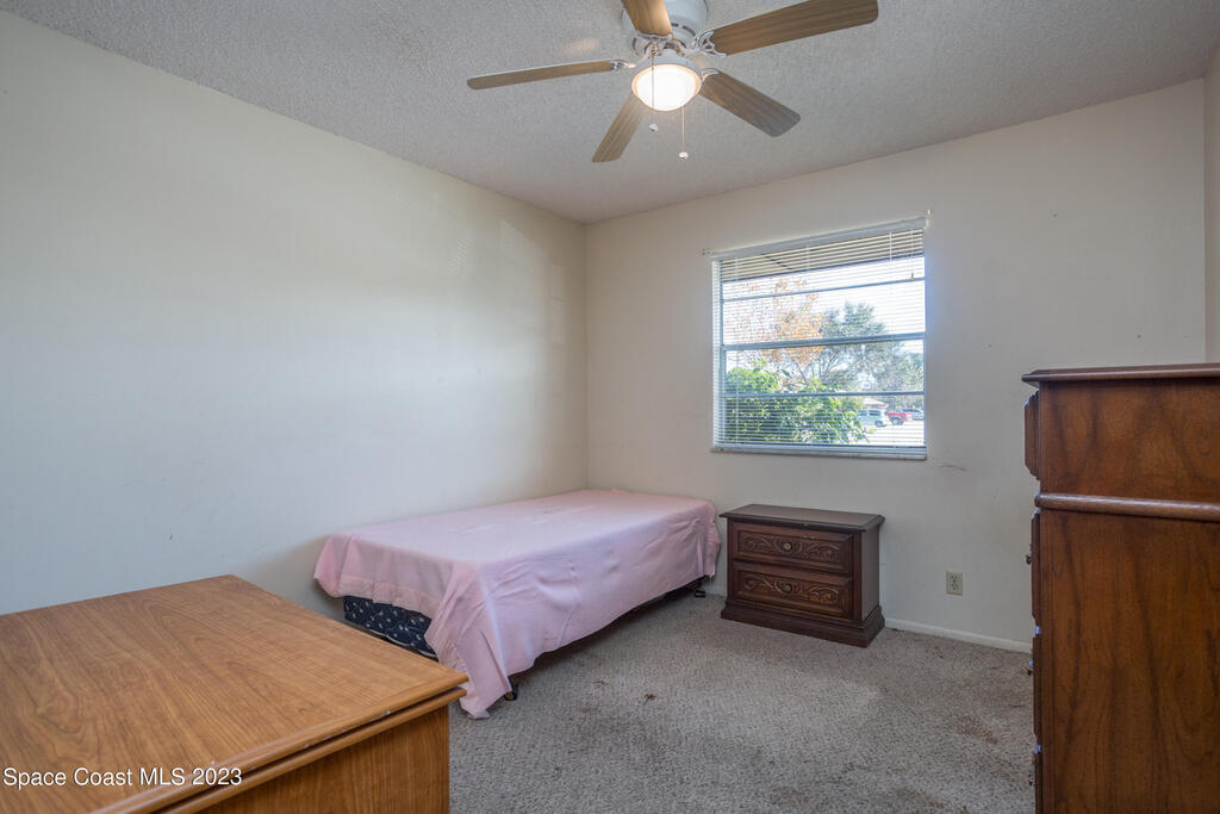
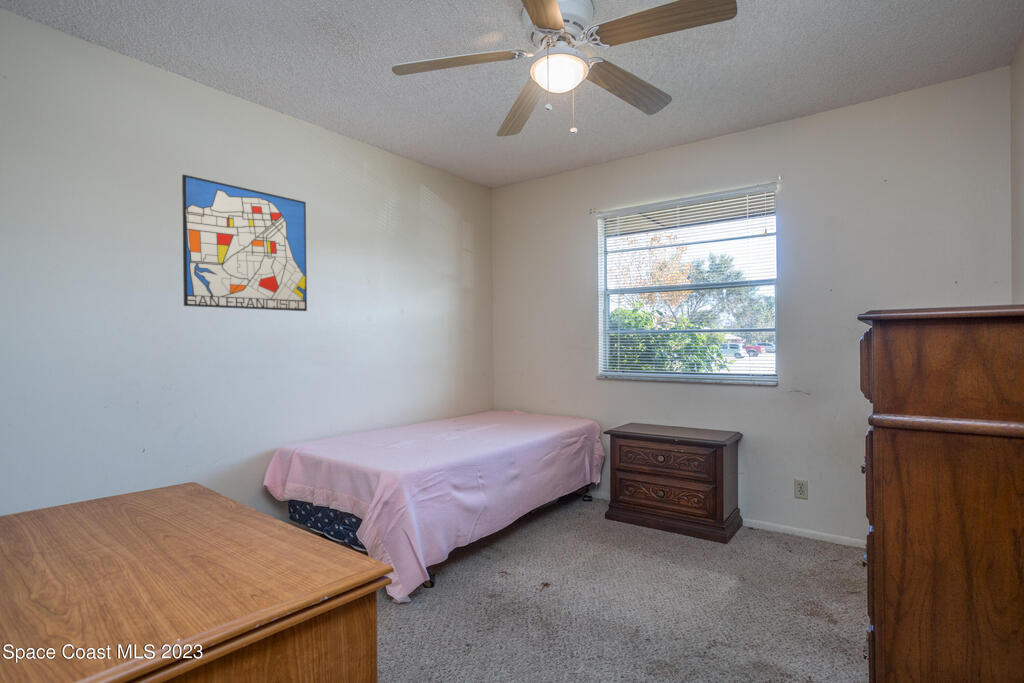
+ wall art (250, 249)
